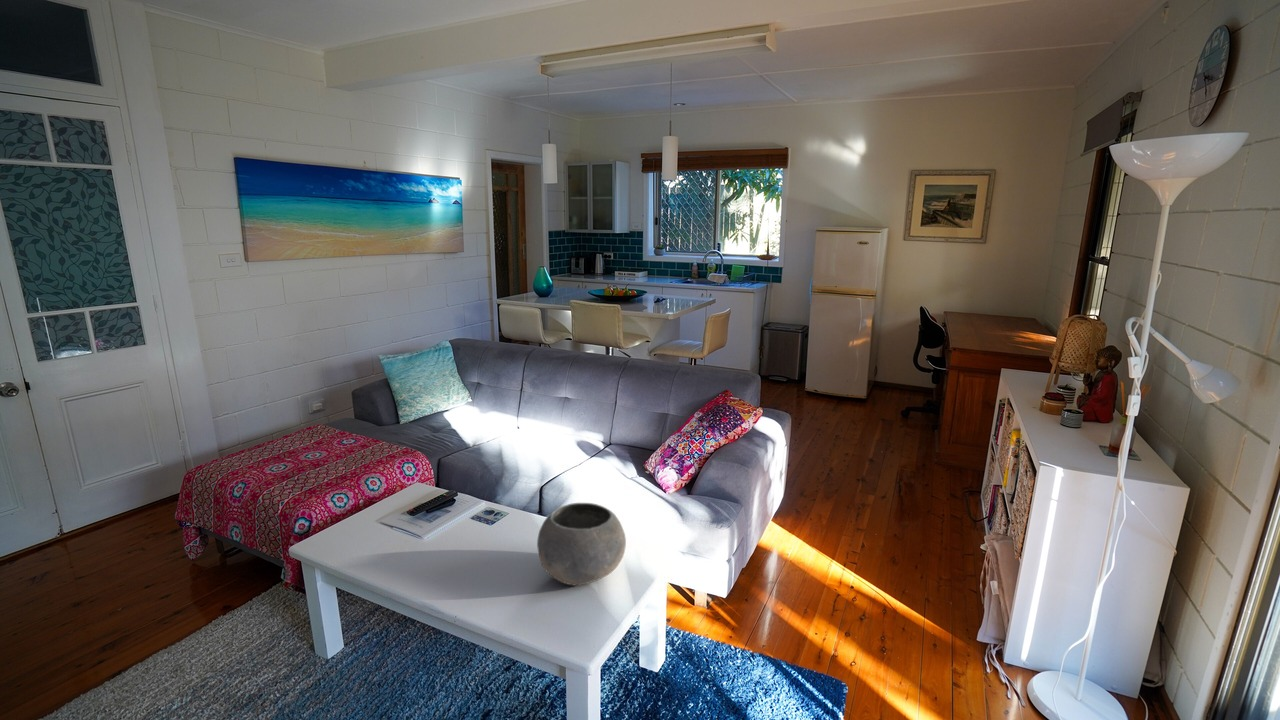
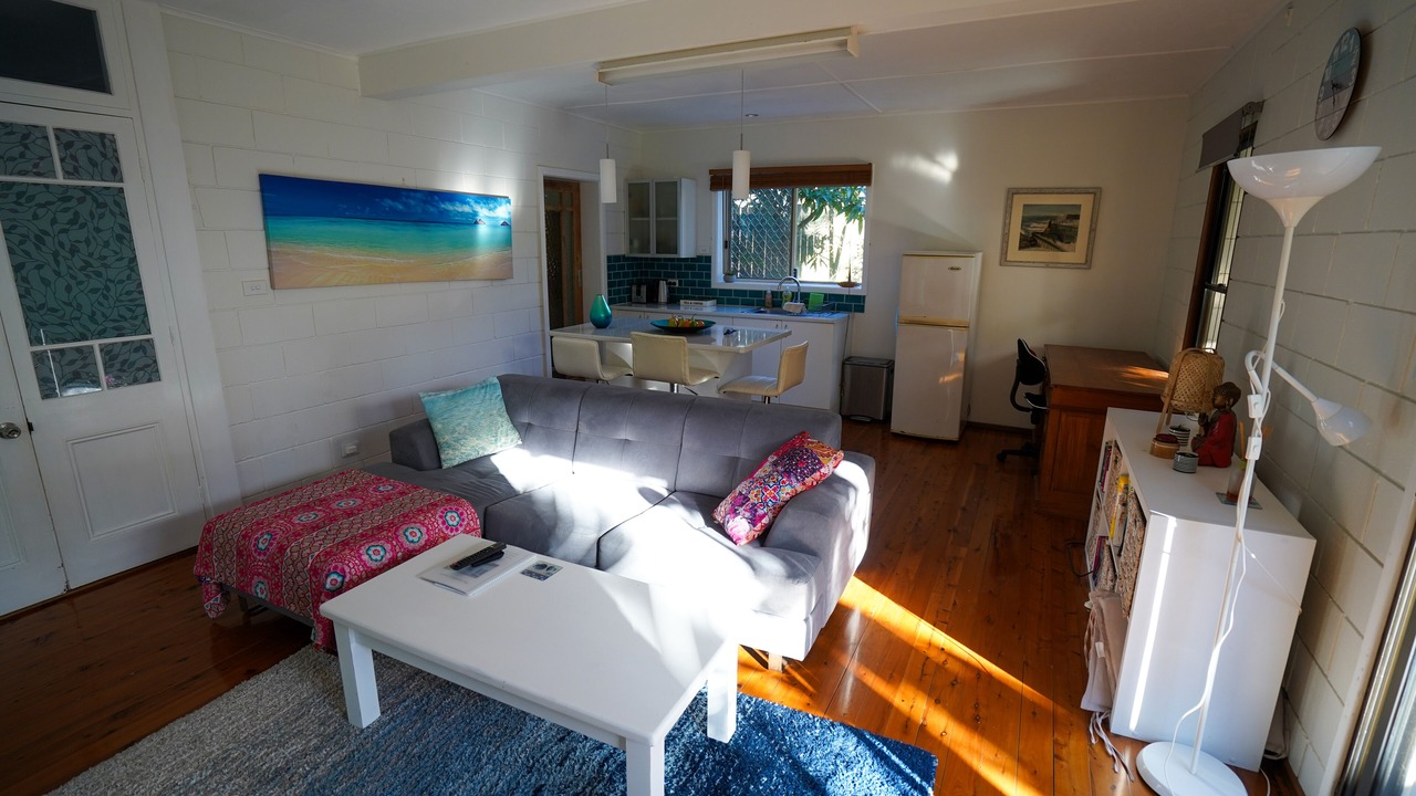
- bowl (582, 544)
